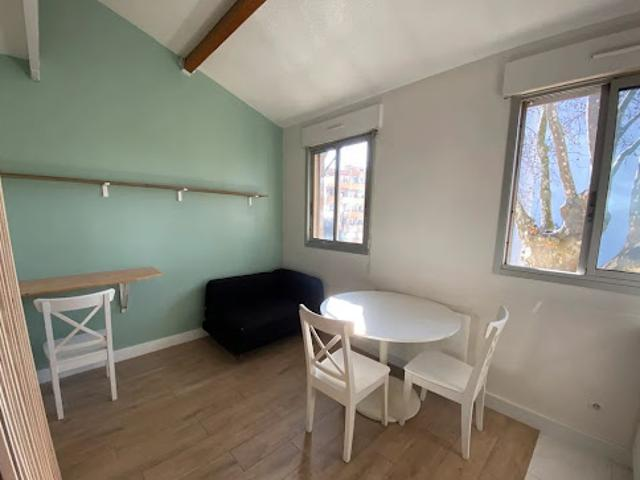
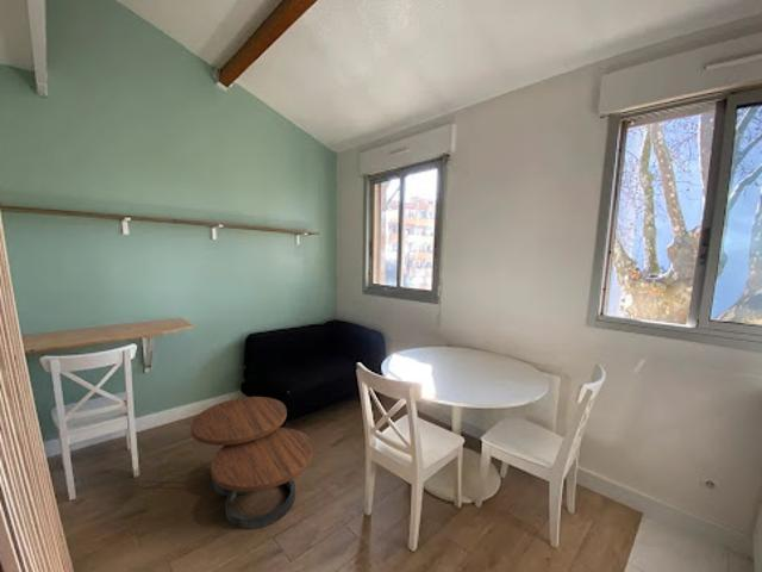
+ coffee table (251, 456)
